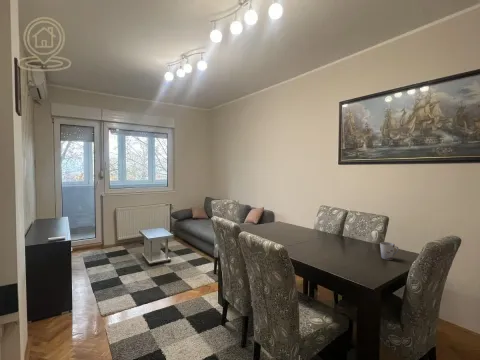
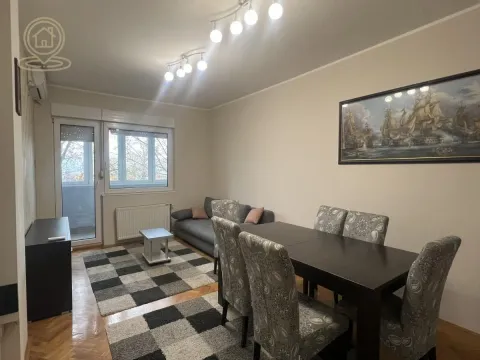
- cup (389, 251)
